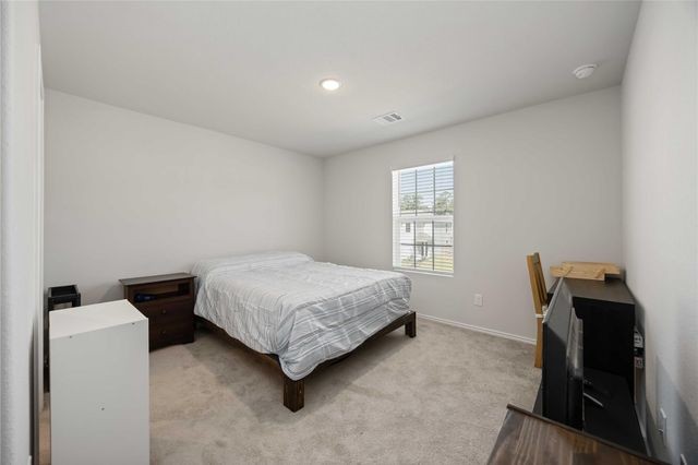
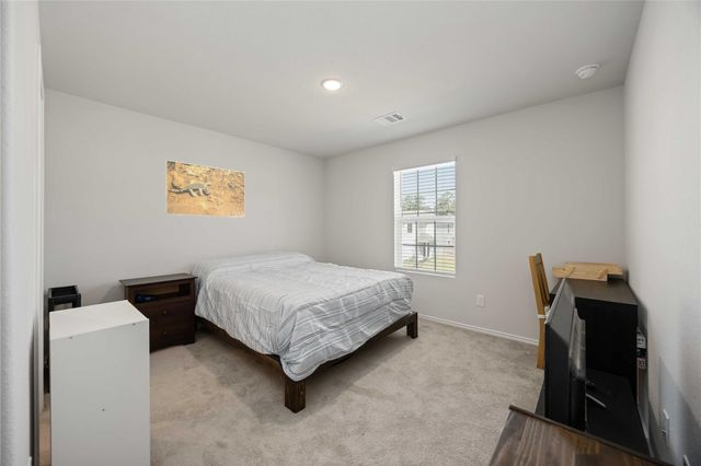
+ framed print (208, 191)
